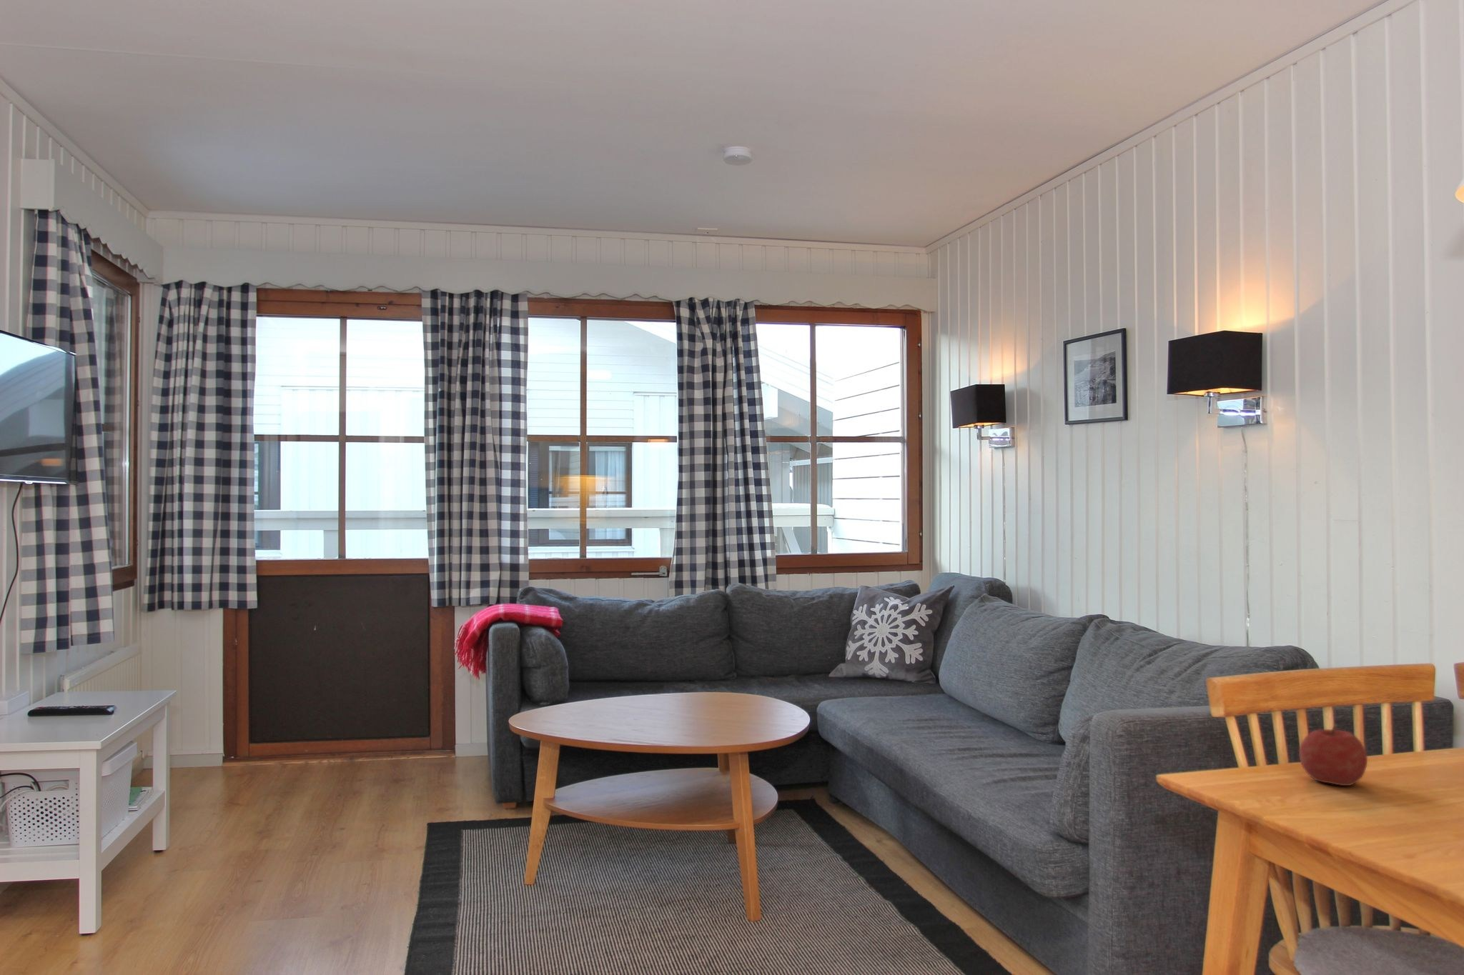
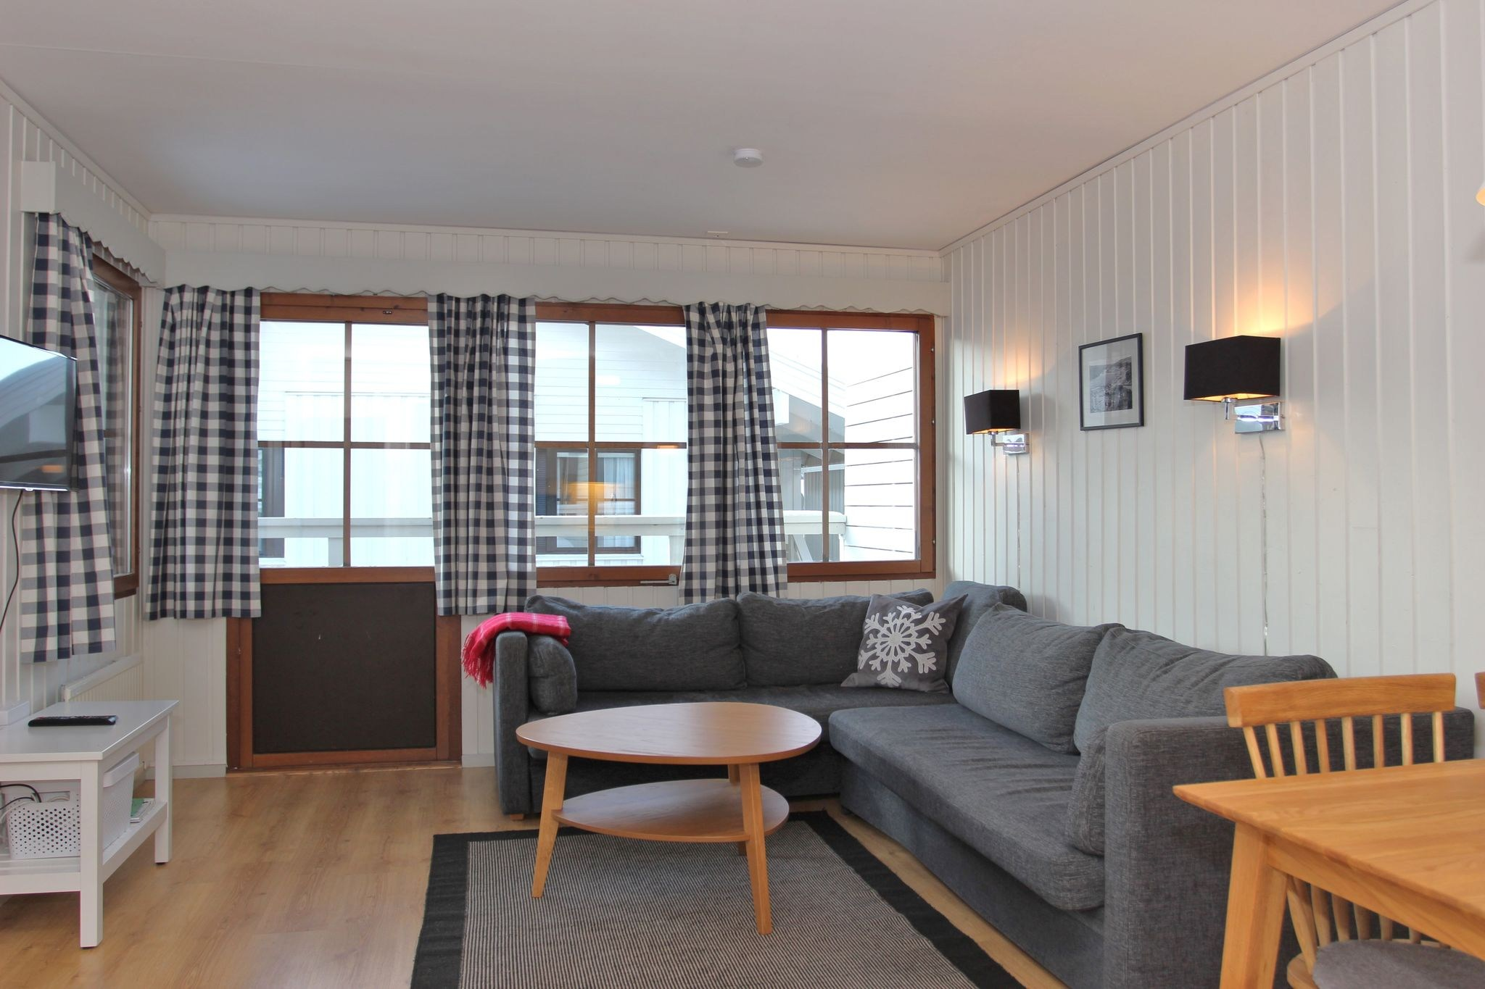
- fruit (1334, 752)
